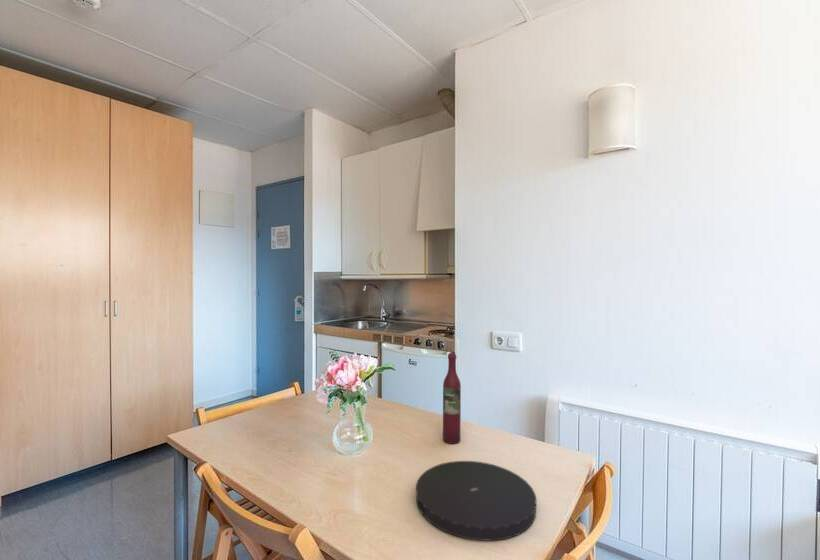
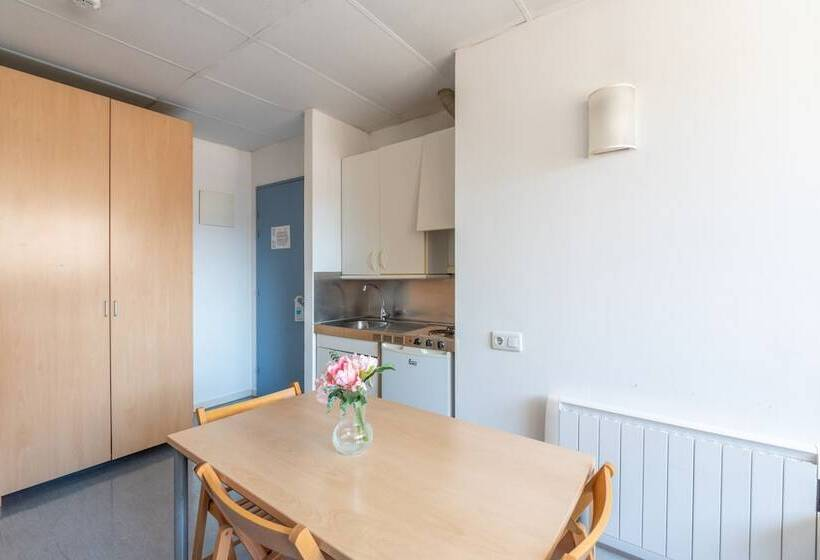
- plate (474, 494)
- wine bottle (451, 396)
